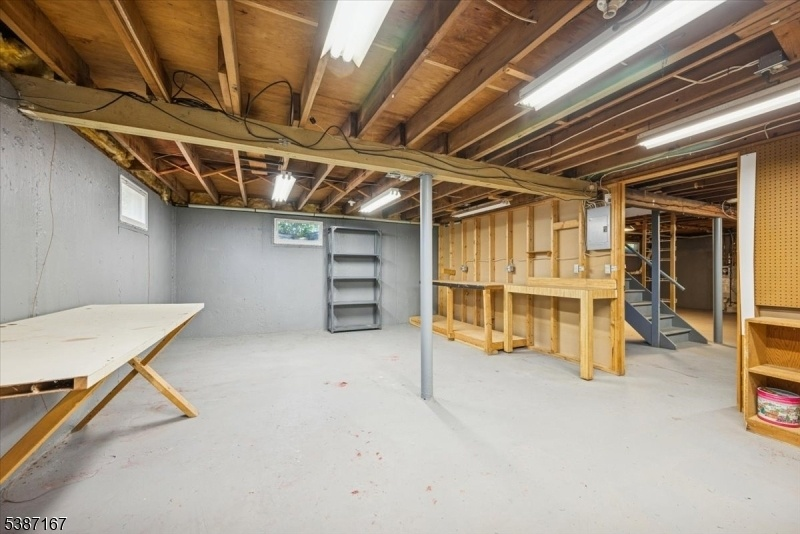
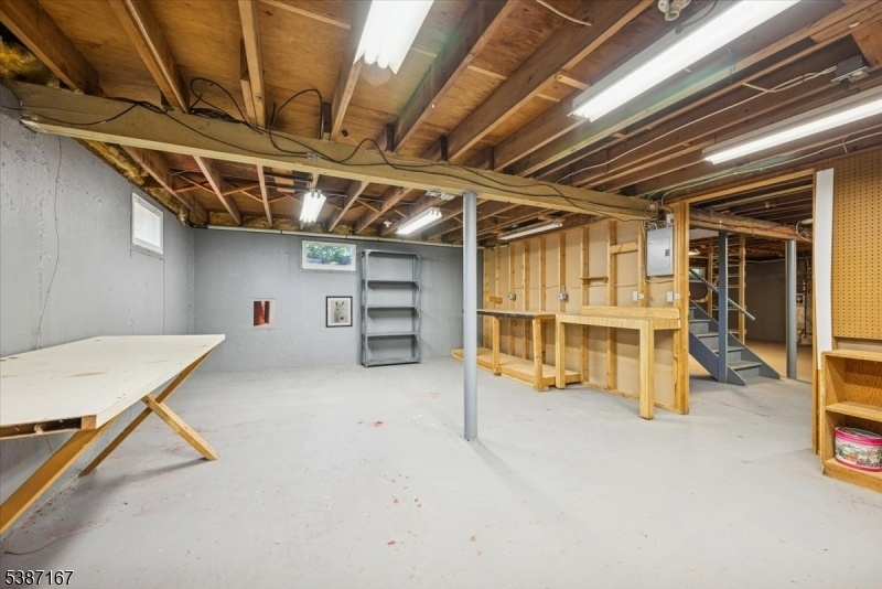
+ wall art (263, 313)
+ wall art (338, 311)
